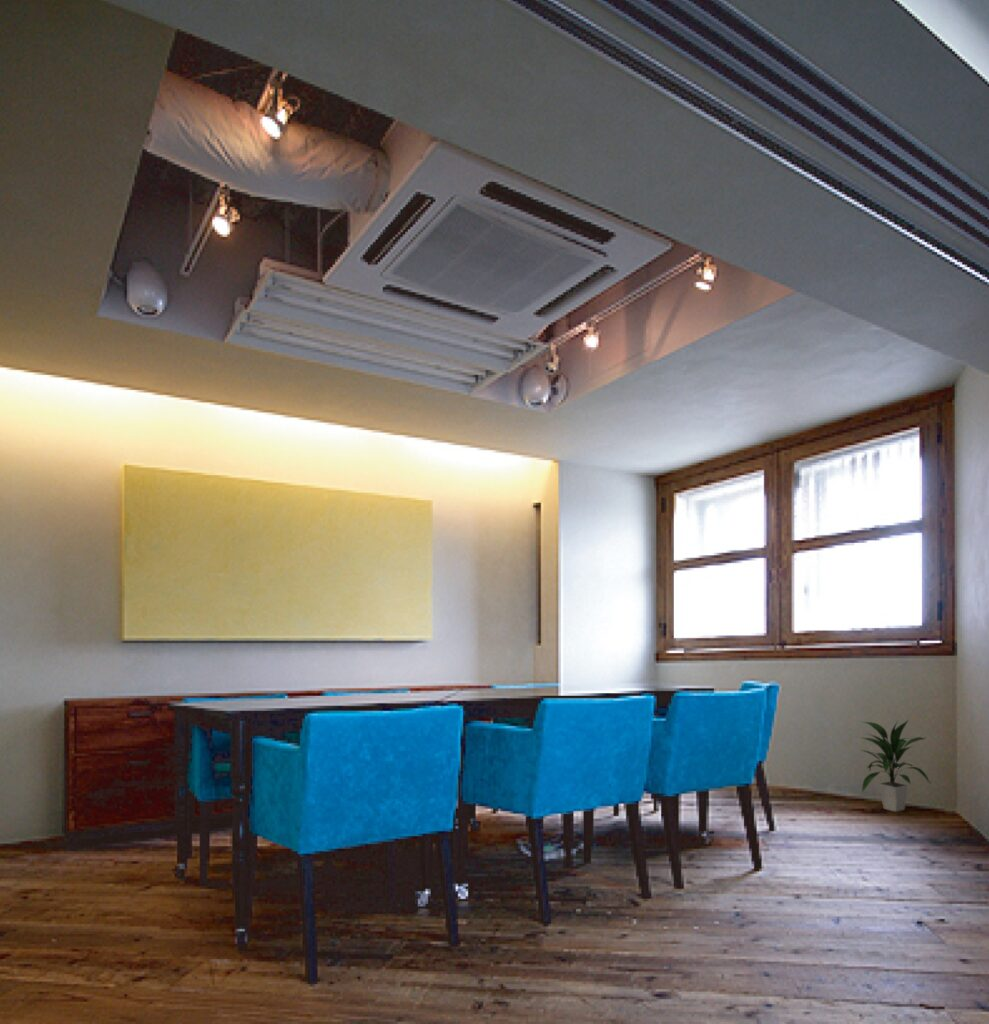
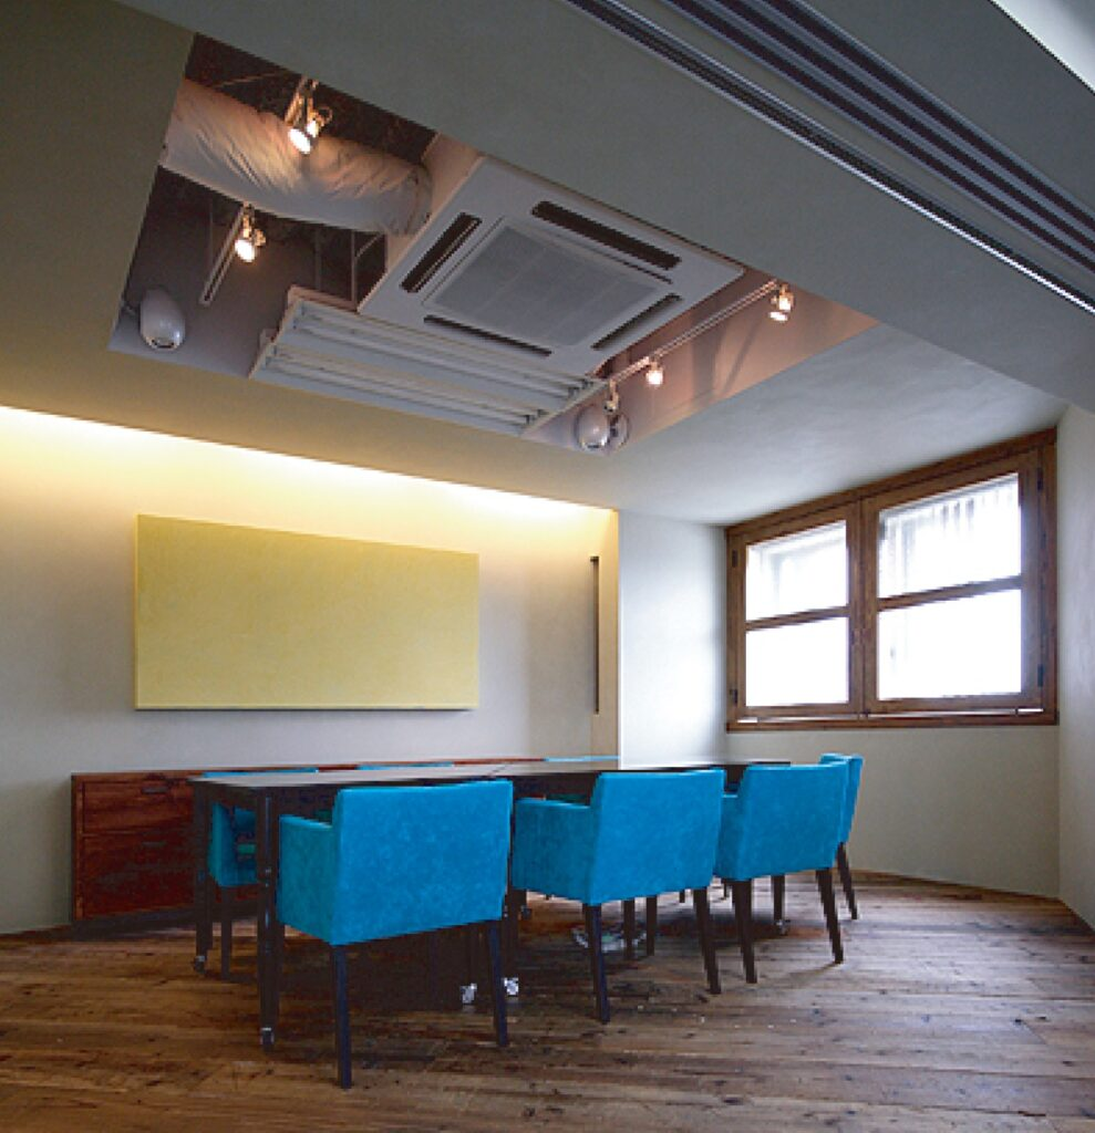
- indoor plant (888, 762)
